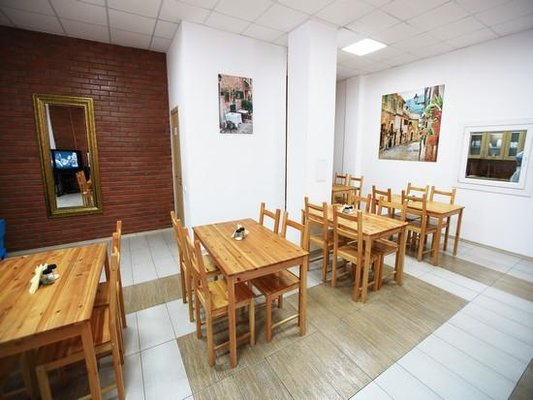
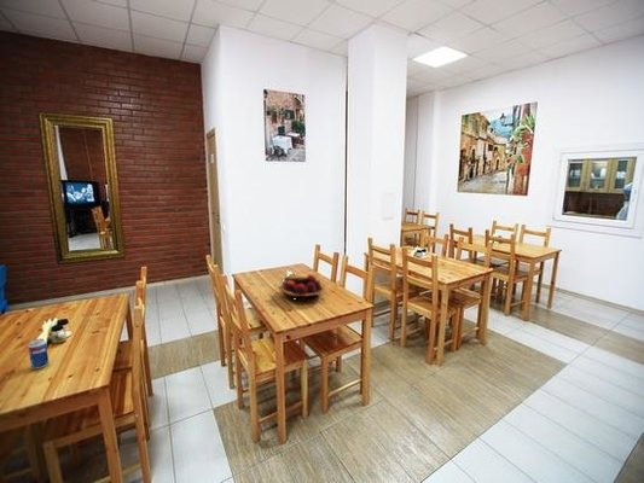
+ fruit basket (301, 285)
+ beverage can (37, 353)
